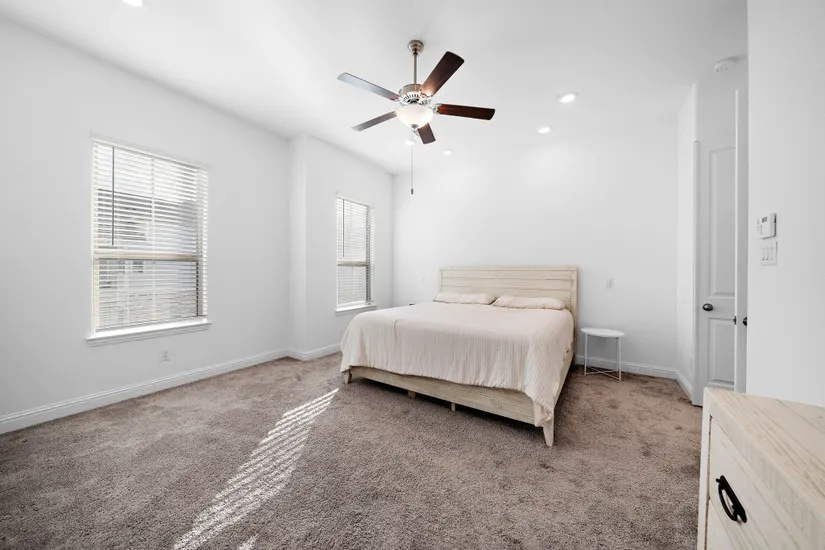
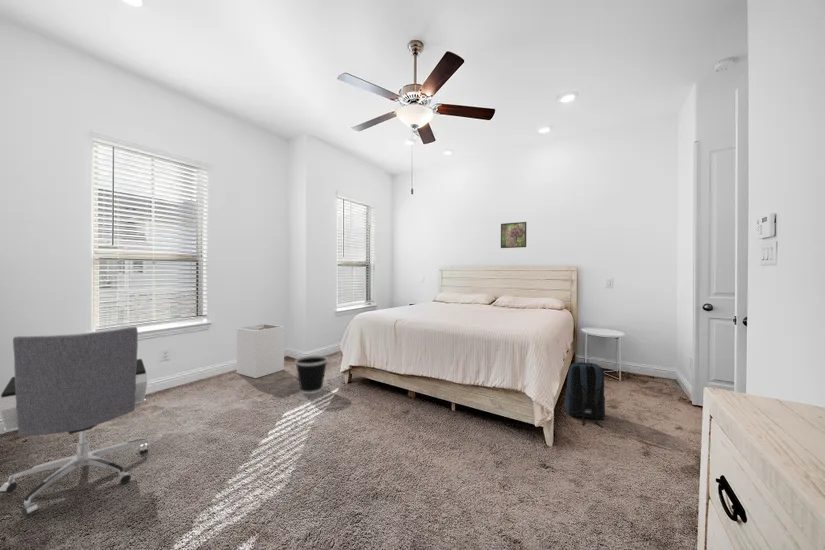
+ backpack (586, 389)
+ office chair (81, 400)
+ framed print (513, 235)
+ wastebasket (311, 374)
+ laundry hamper (260, 349)
